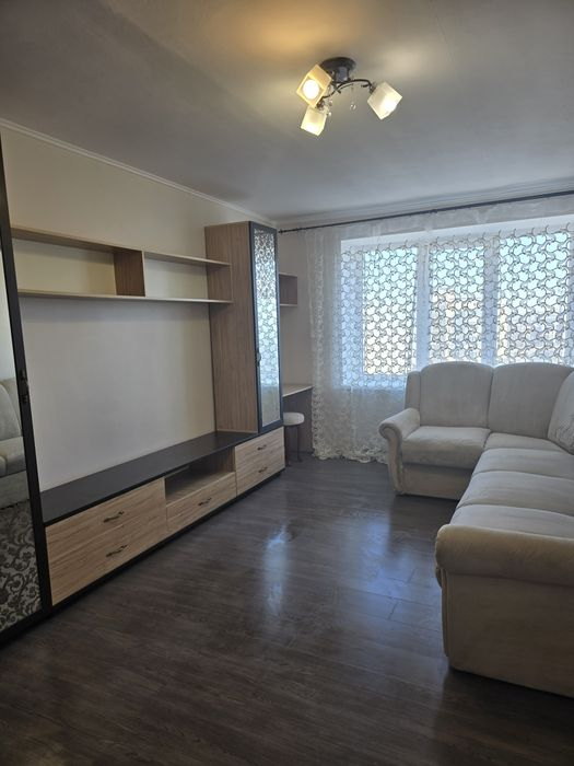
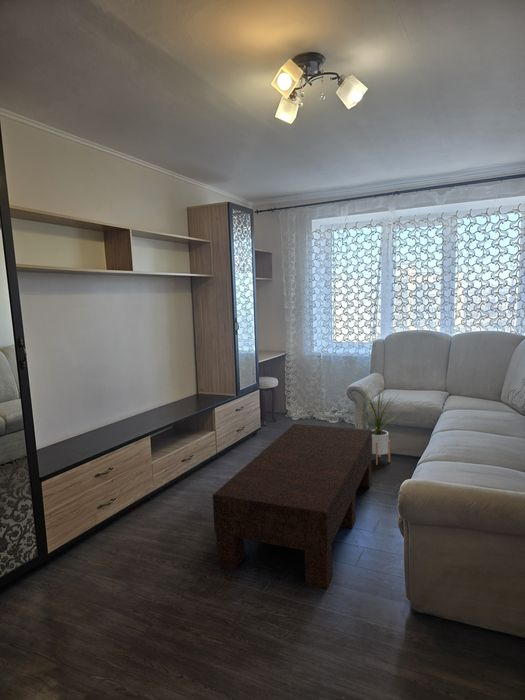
+ house plant (379, 423)
+ coffee table (306, 487)
